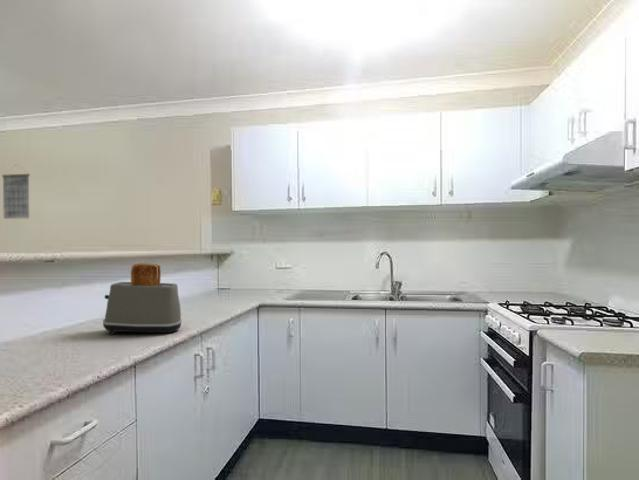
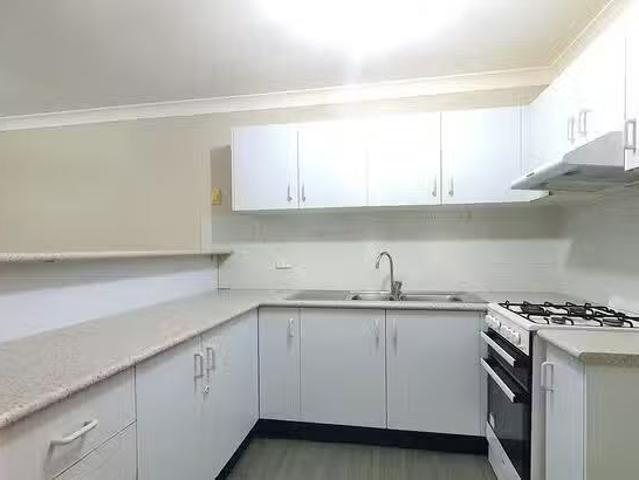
- toaster (143, 297)
- calendar (16, 191)
